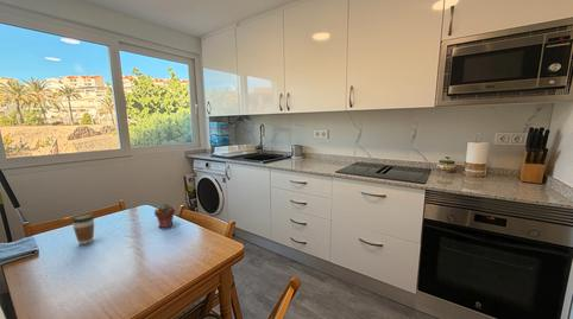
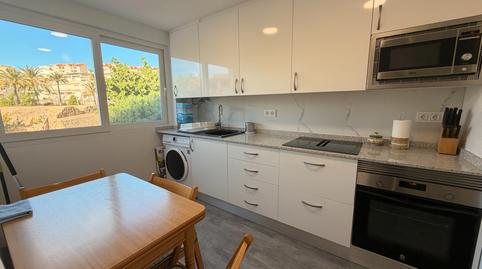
- coffee cup (84, 229)
- potted succulent (164, 213)
